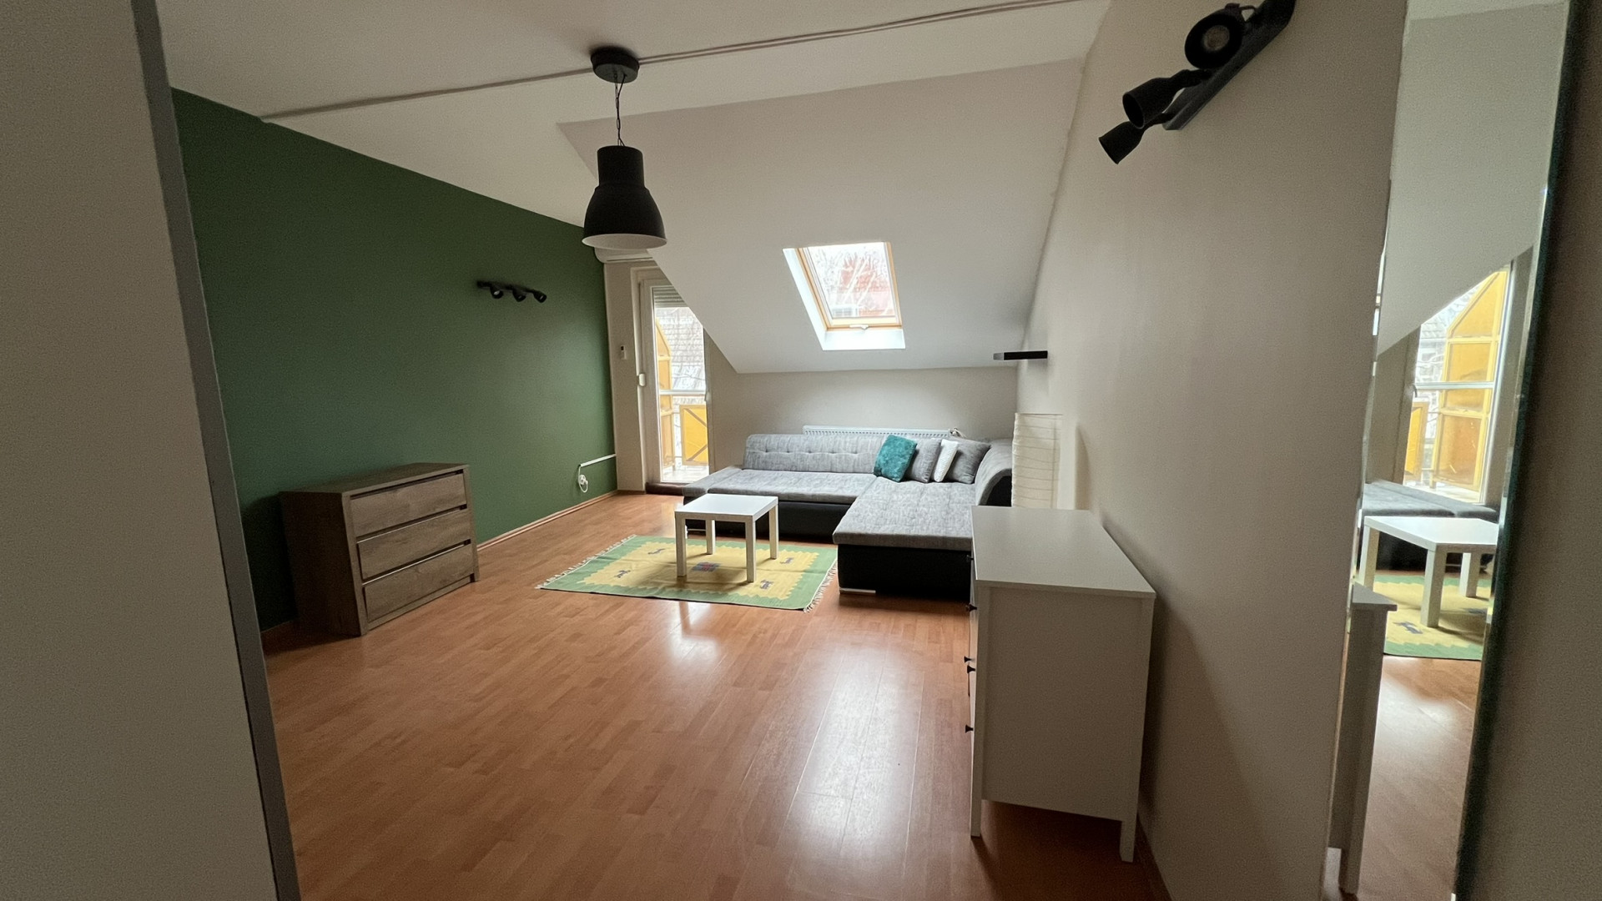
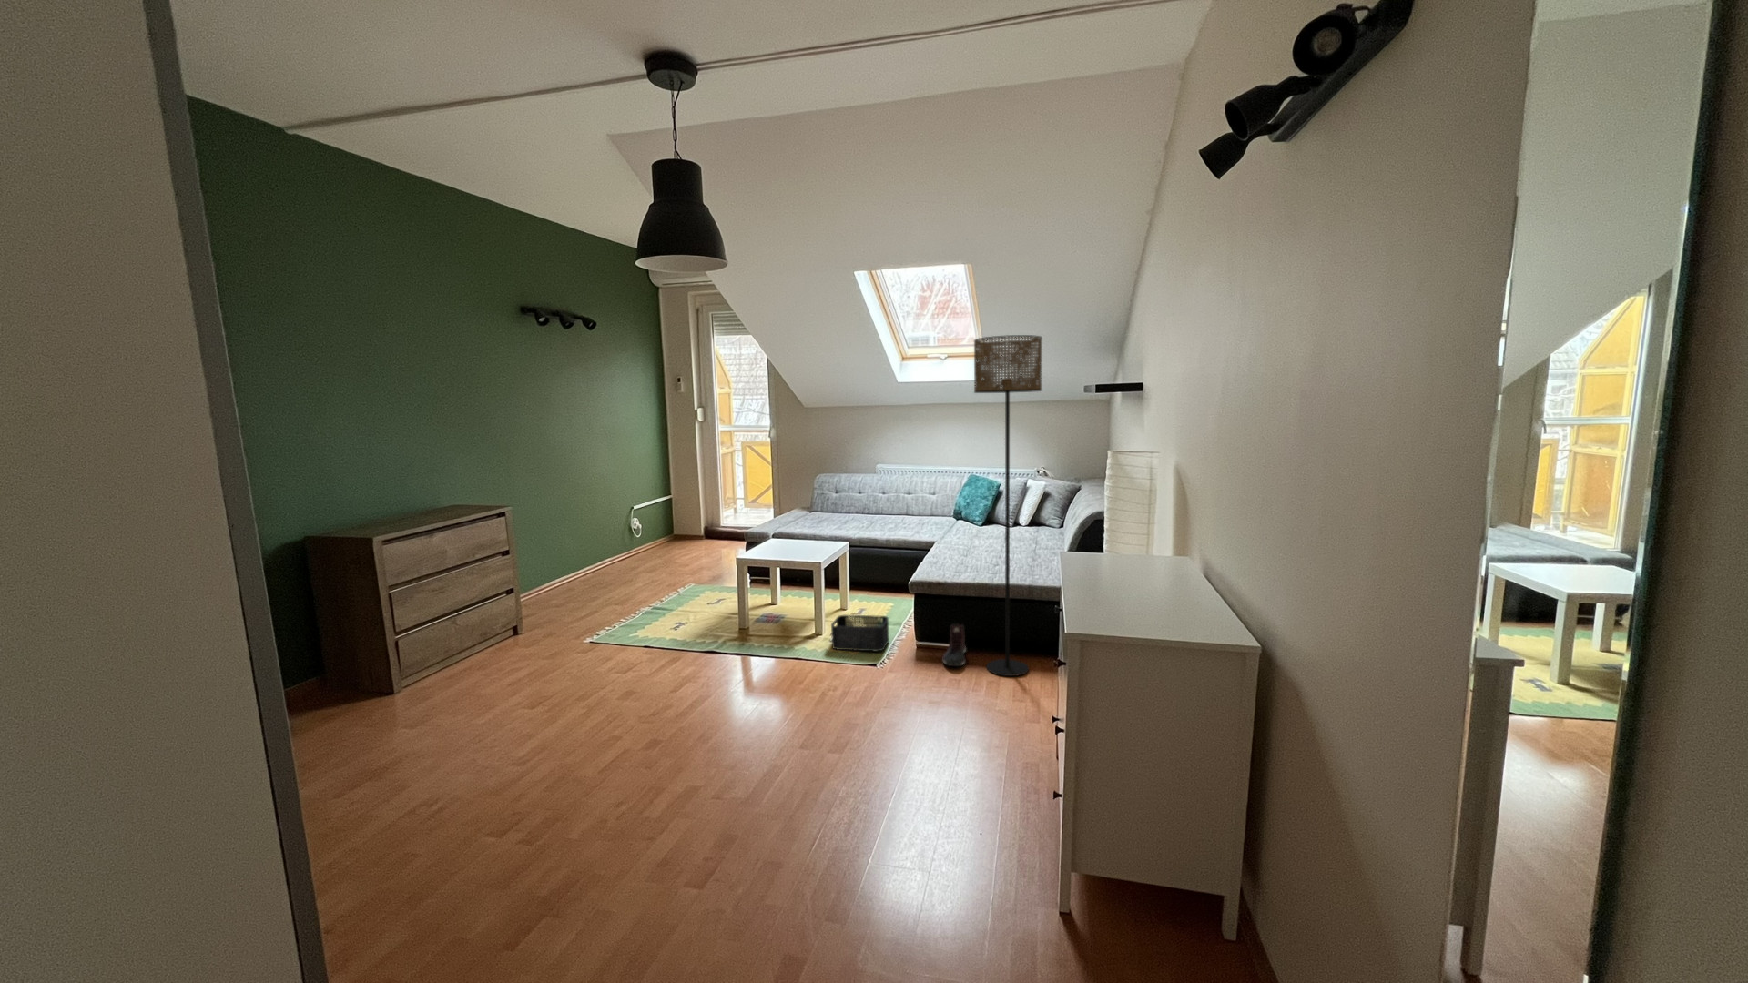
+ floor lamp (1007, 508)
+ sneaker (954, 642)
+ storage bin (861, 633)
